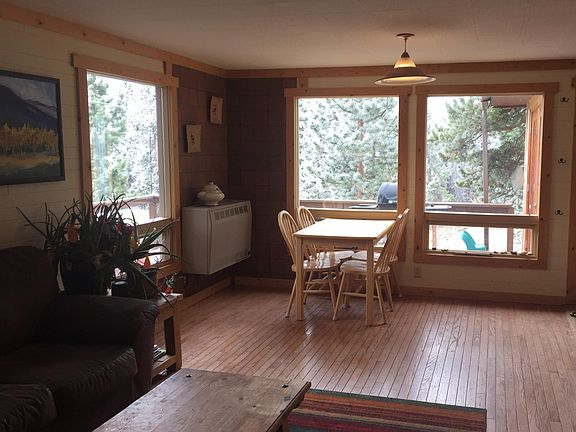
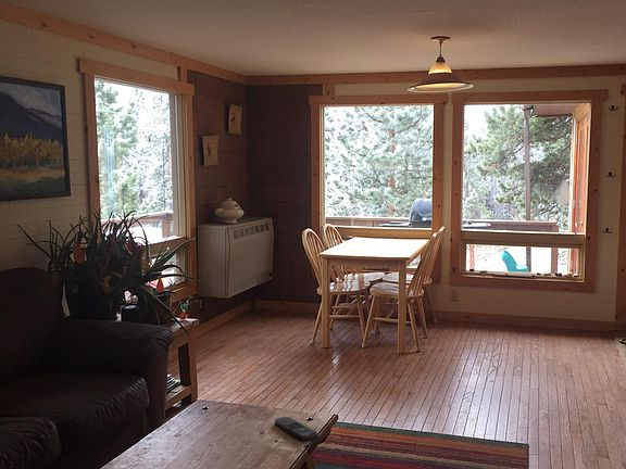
+ remote control (296, 428)
